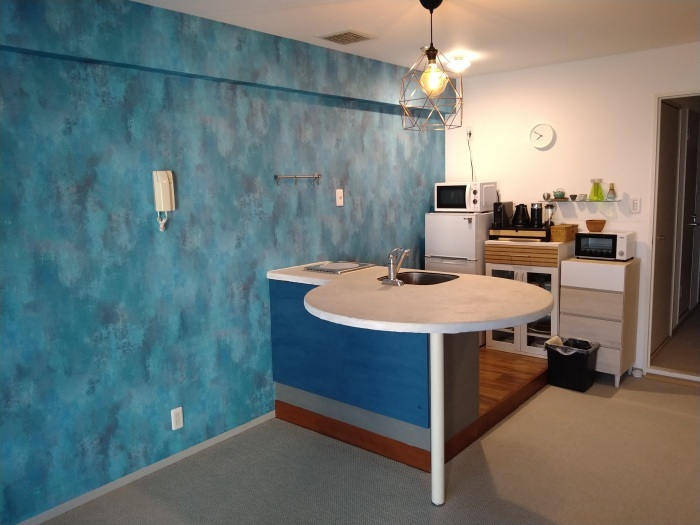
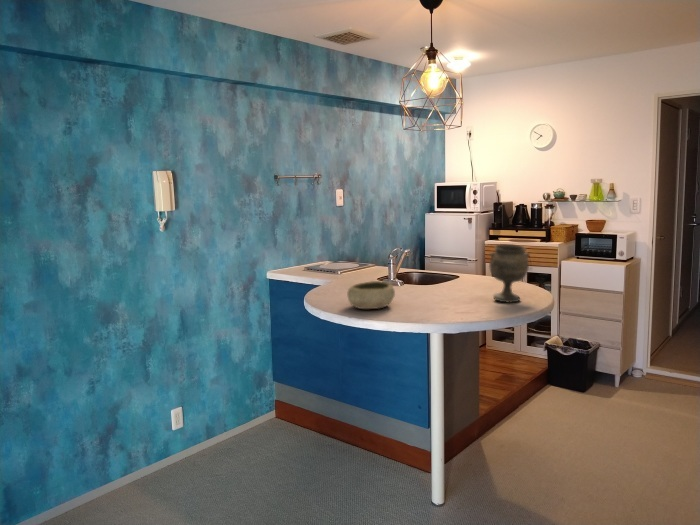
+ goblet (508, 273)
+ bowl (371, 295)
